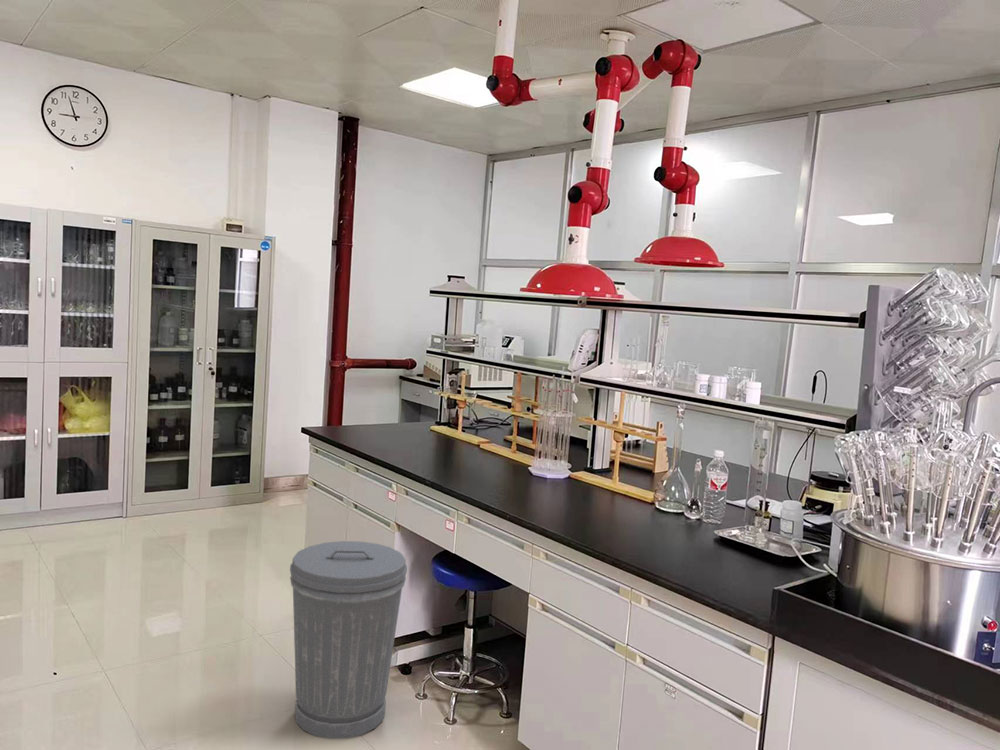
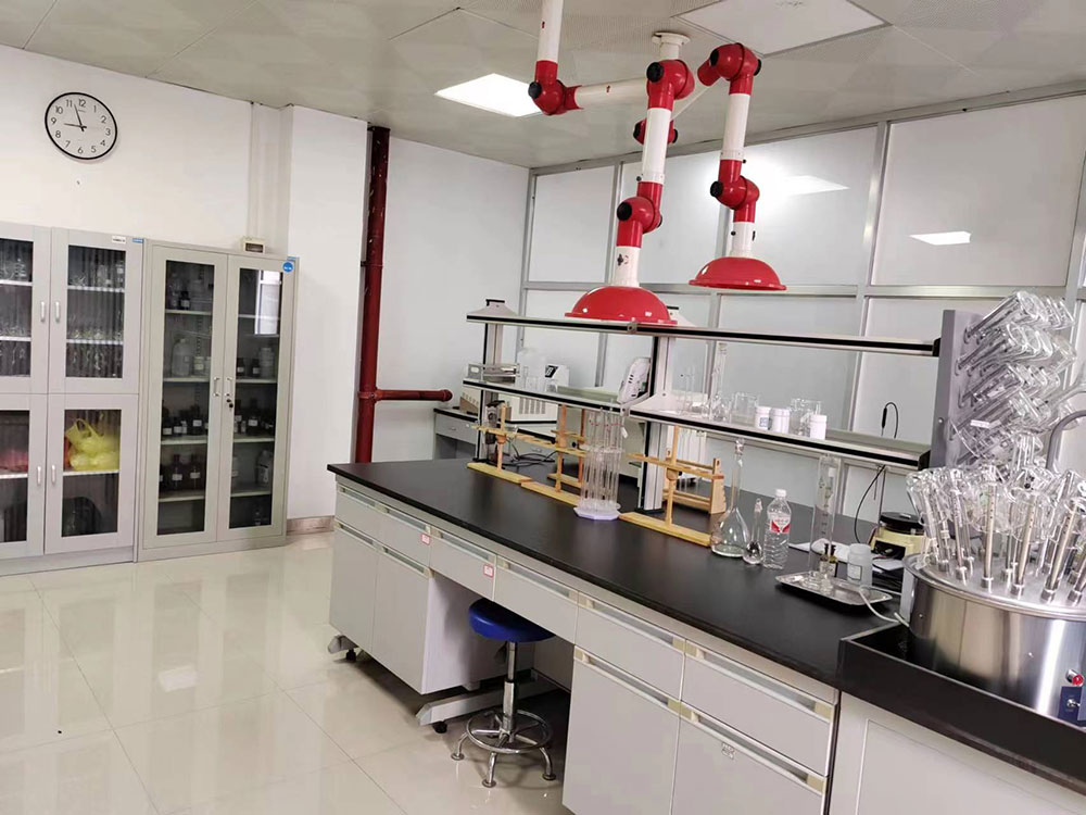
- trash can (345, 632)
